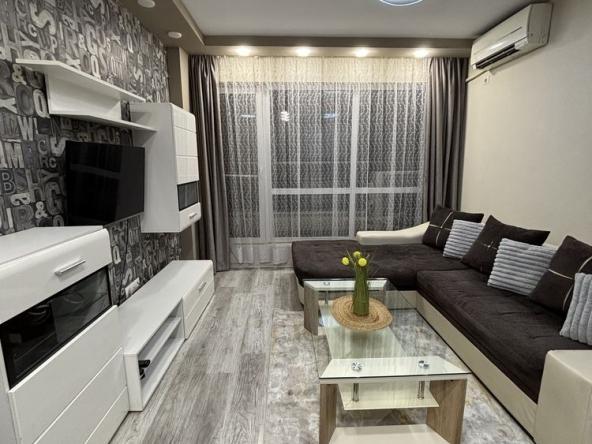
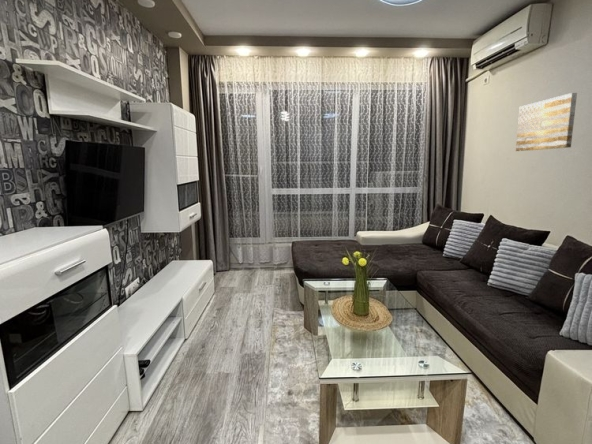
+ wall art (542, 125)
